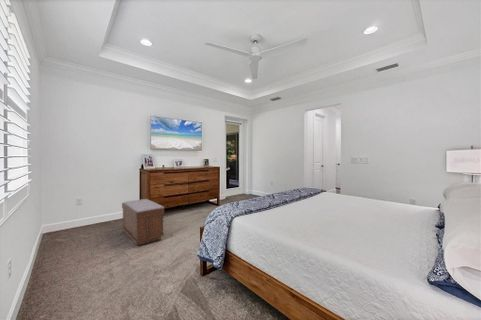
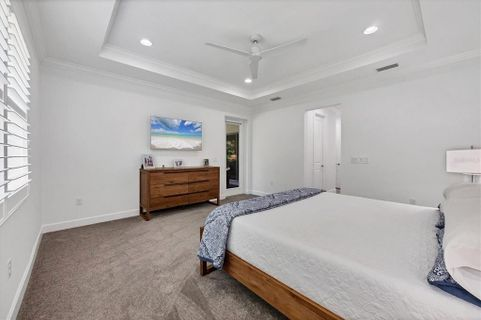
- bench (142, 219)
